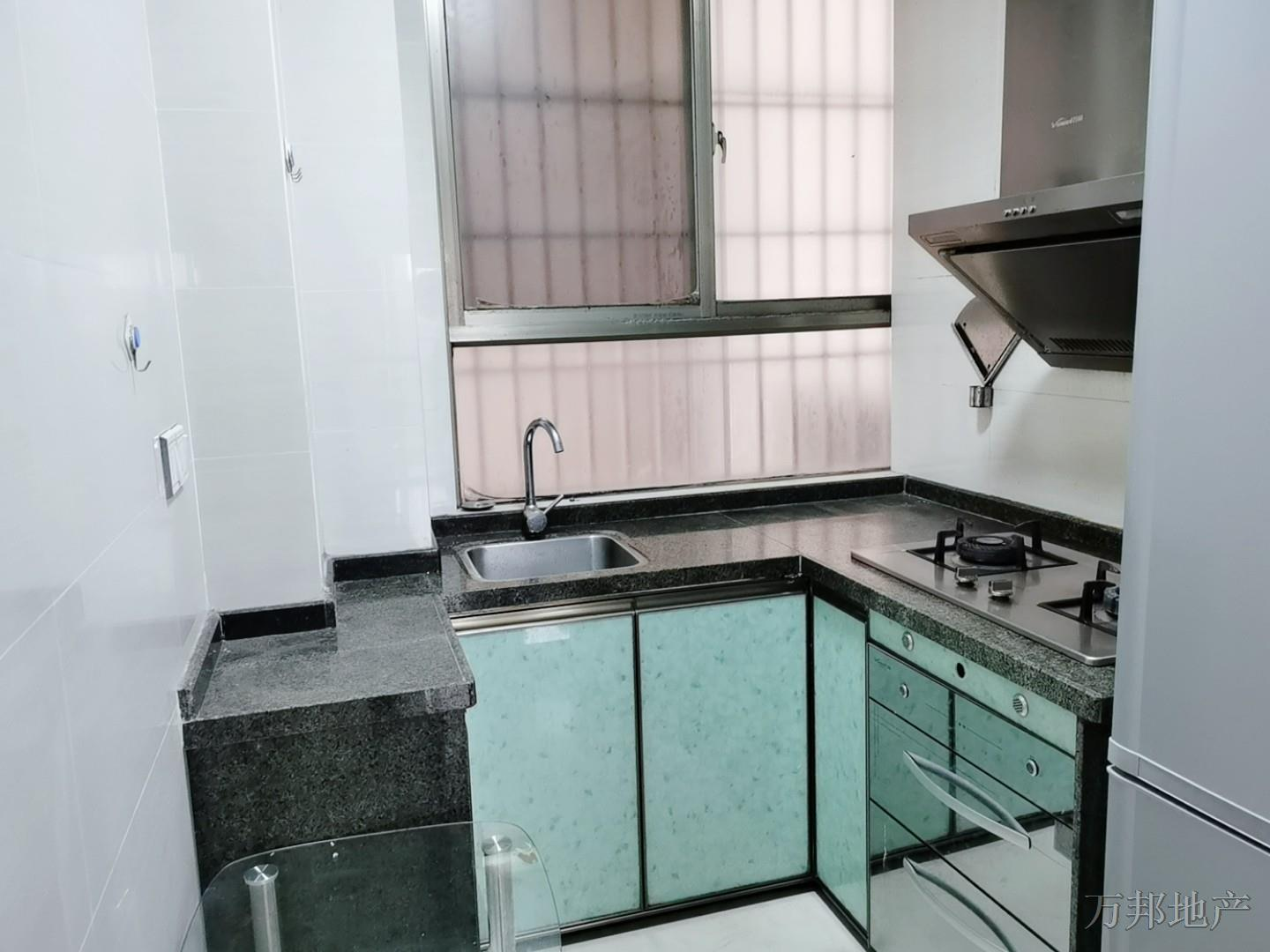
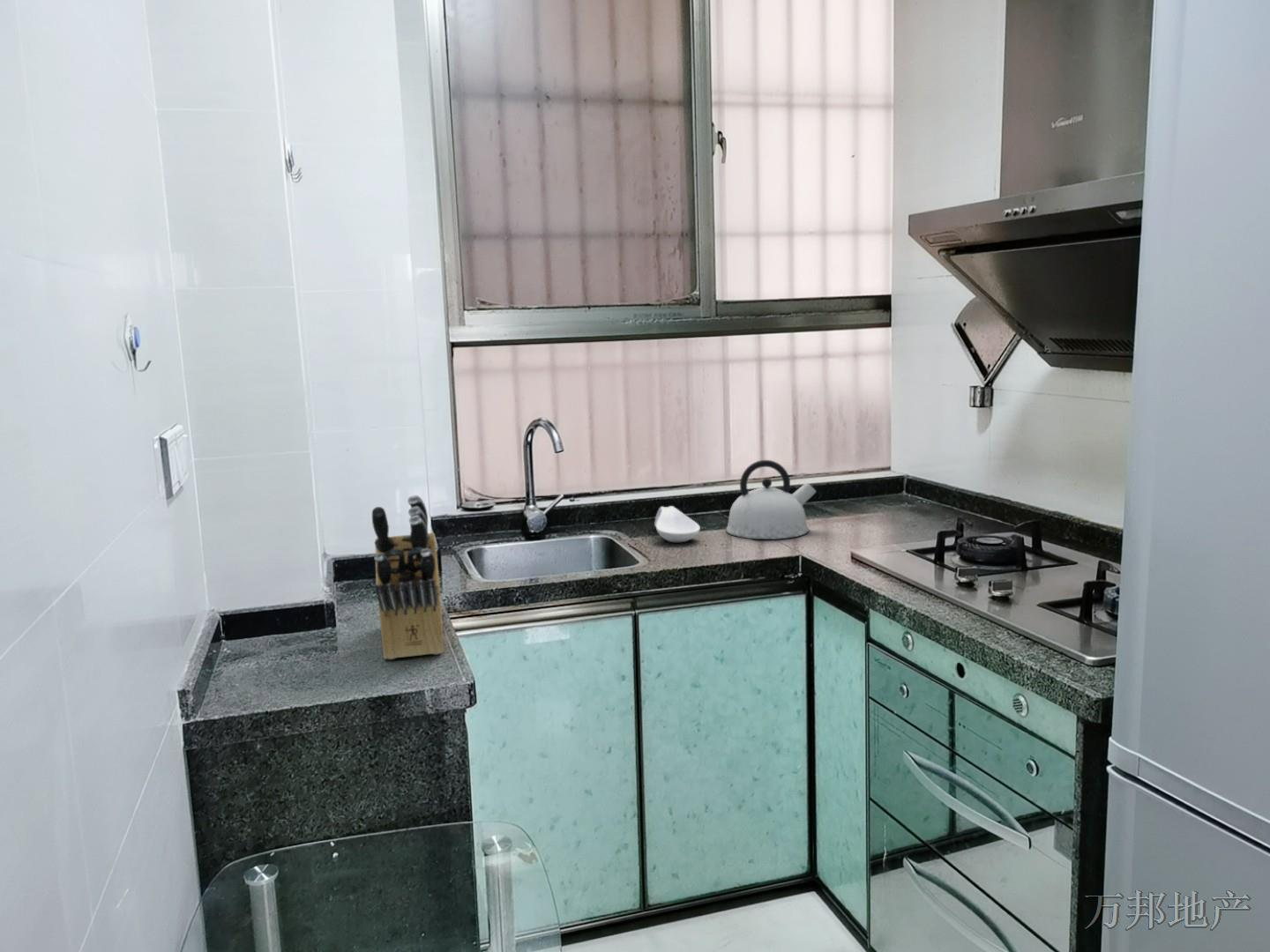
+ knife block (407, 566)
+ kettle (771, 495)
+ spoon rest (672, 523)
